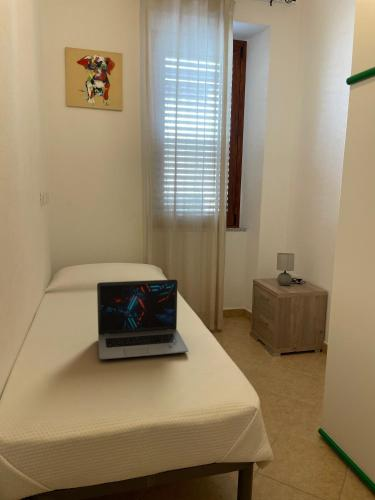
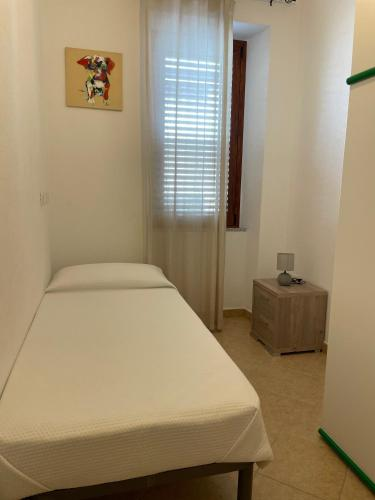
- laptop (141, 317)
